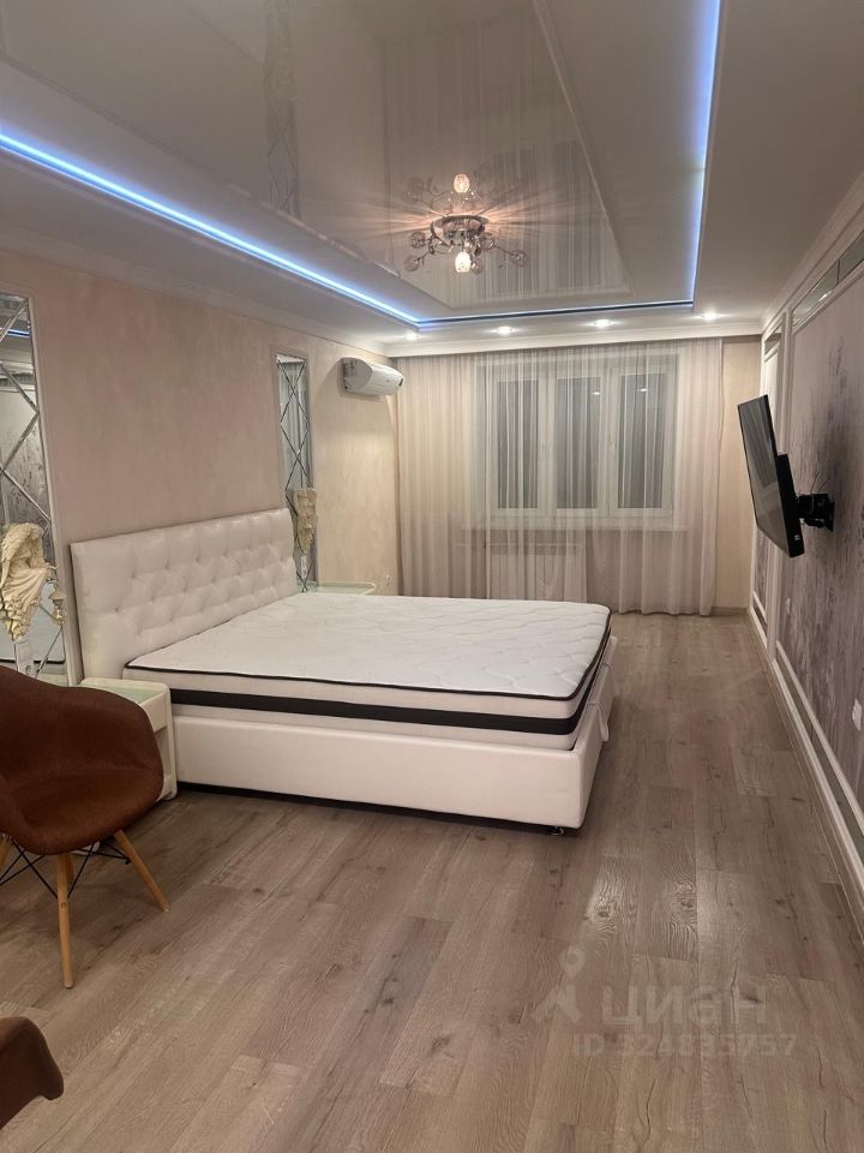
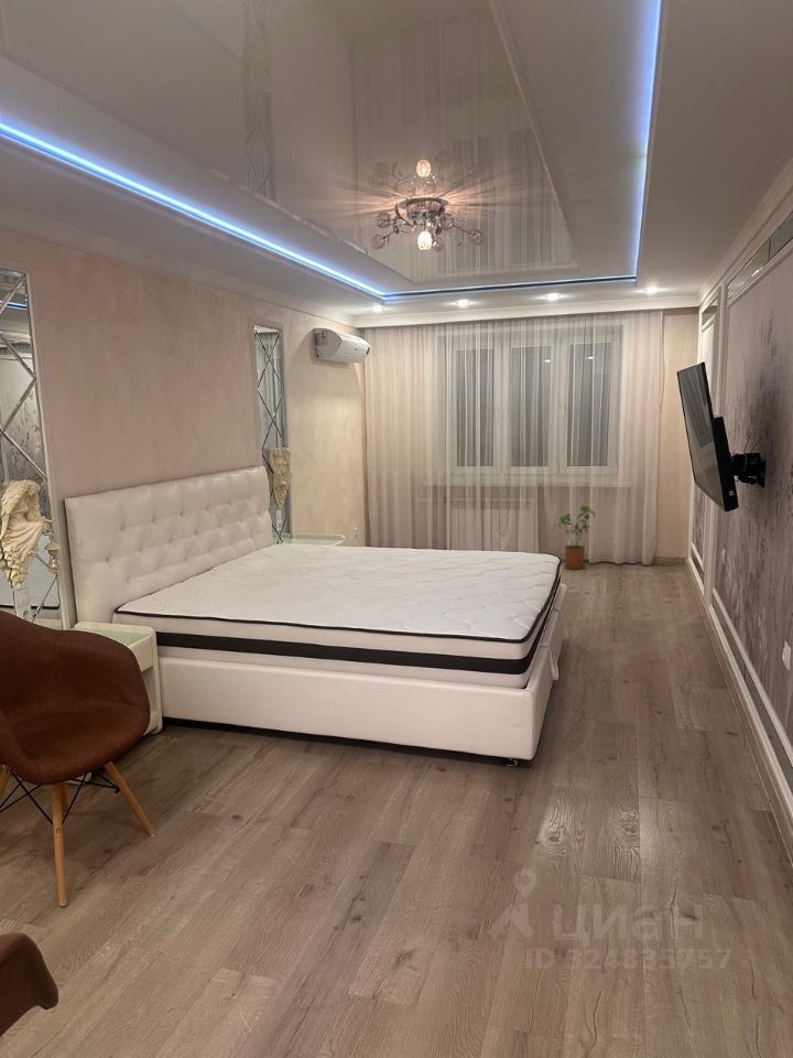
+ house plant (576, 537)
